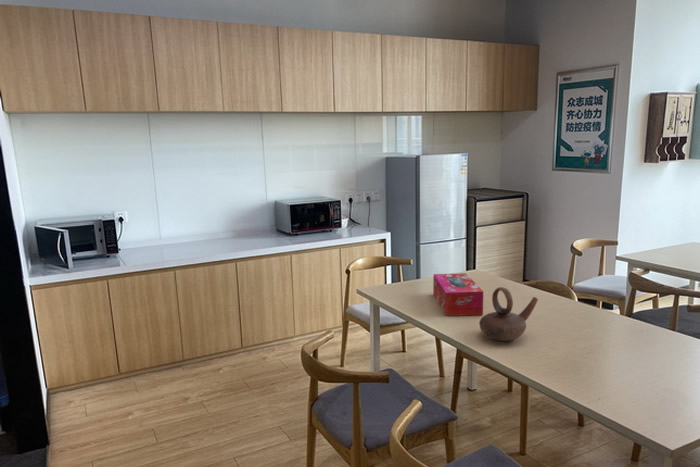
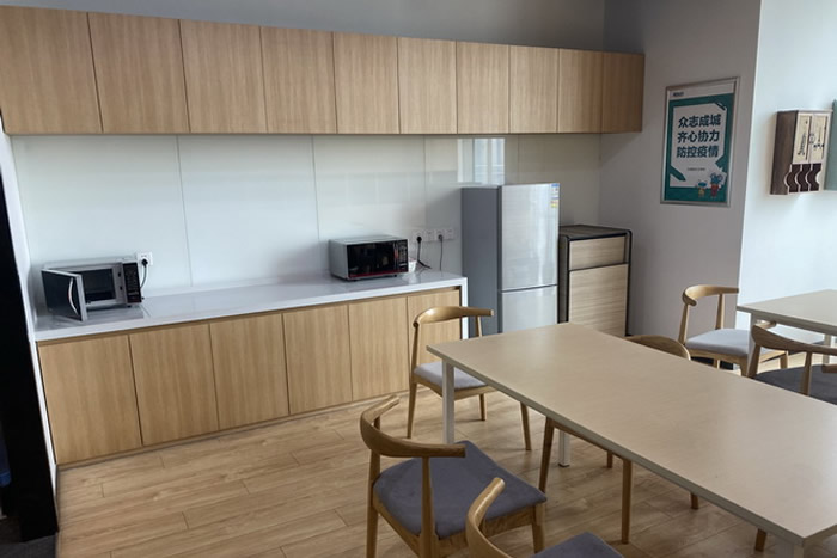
- tissue box (456, 293)
- teapot (509, 311)
